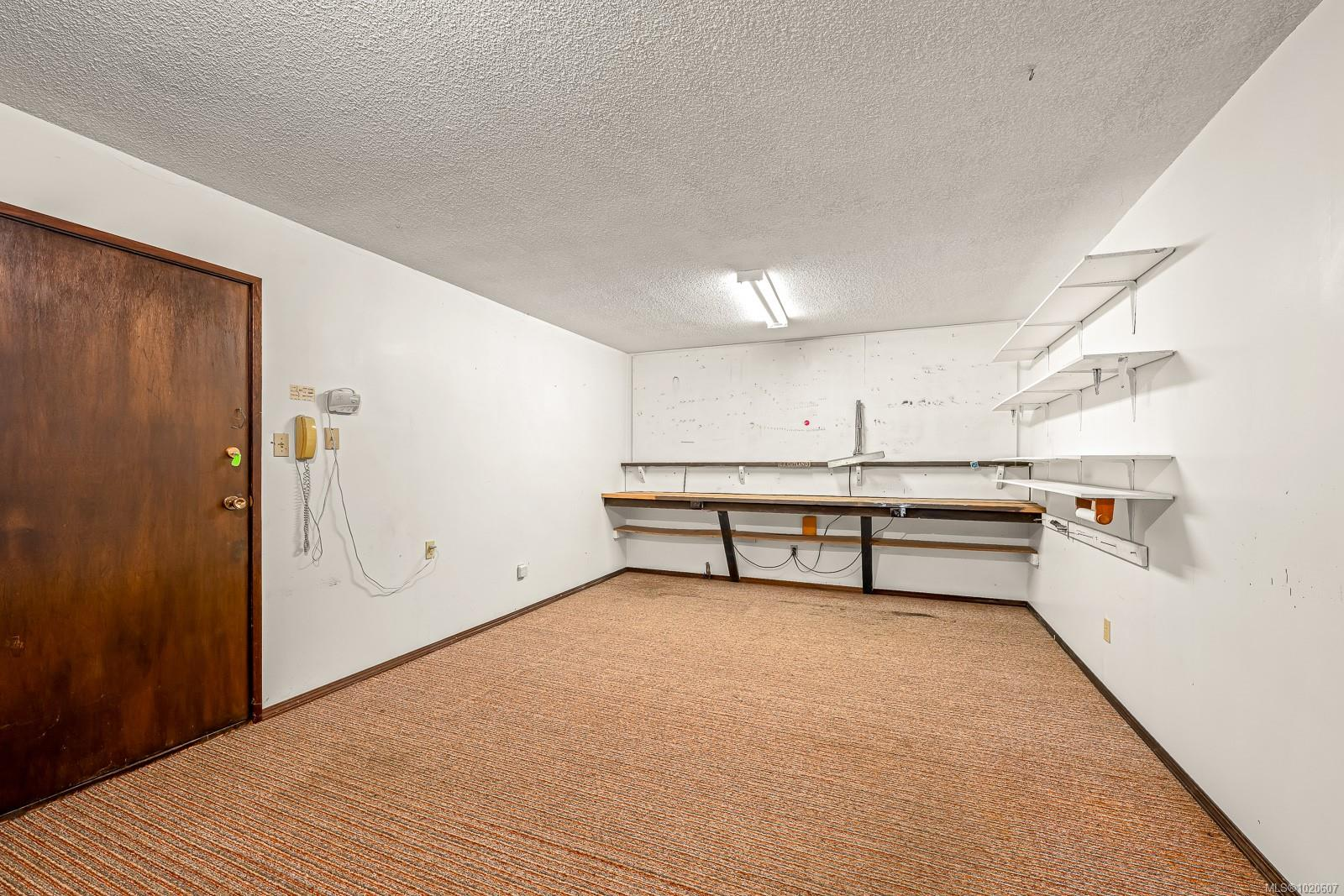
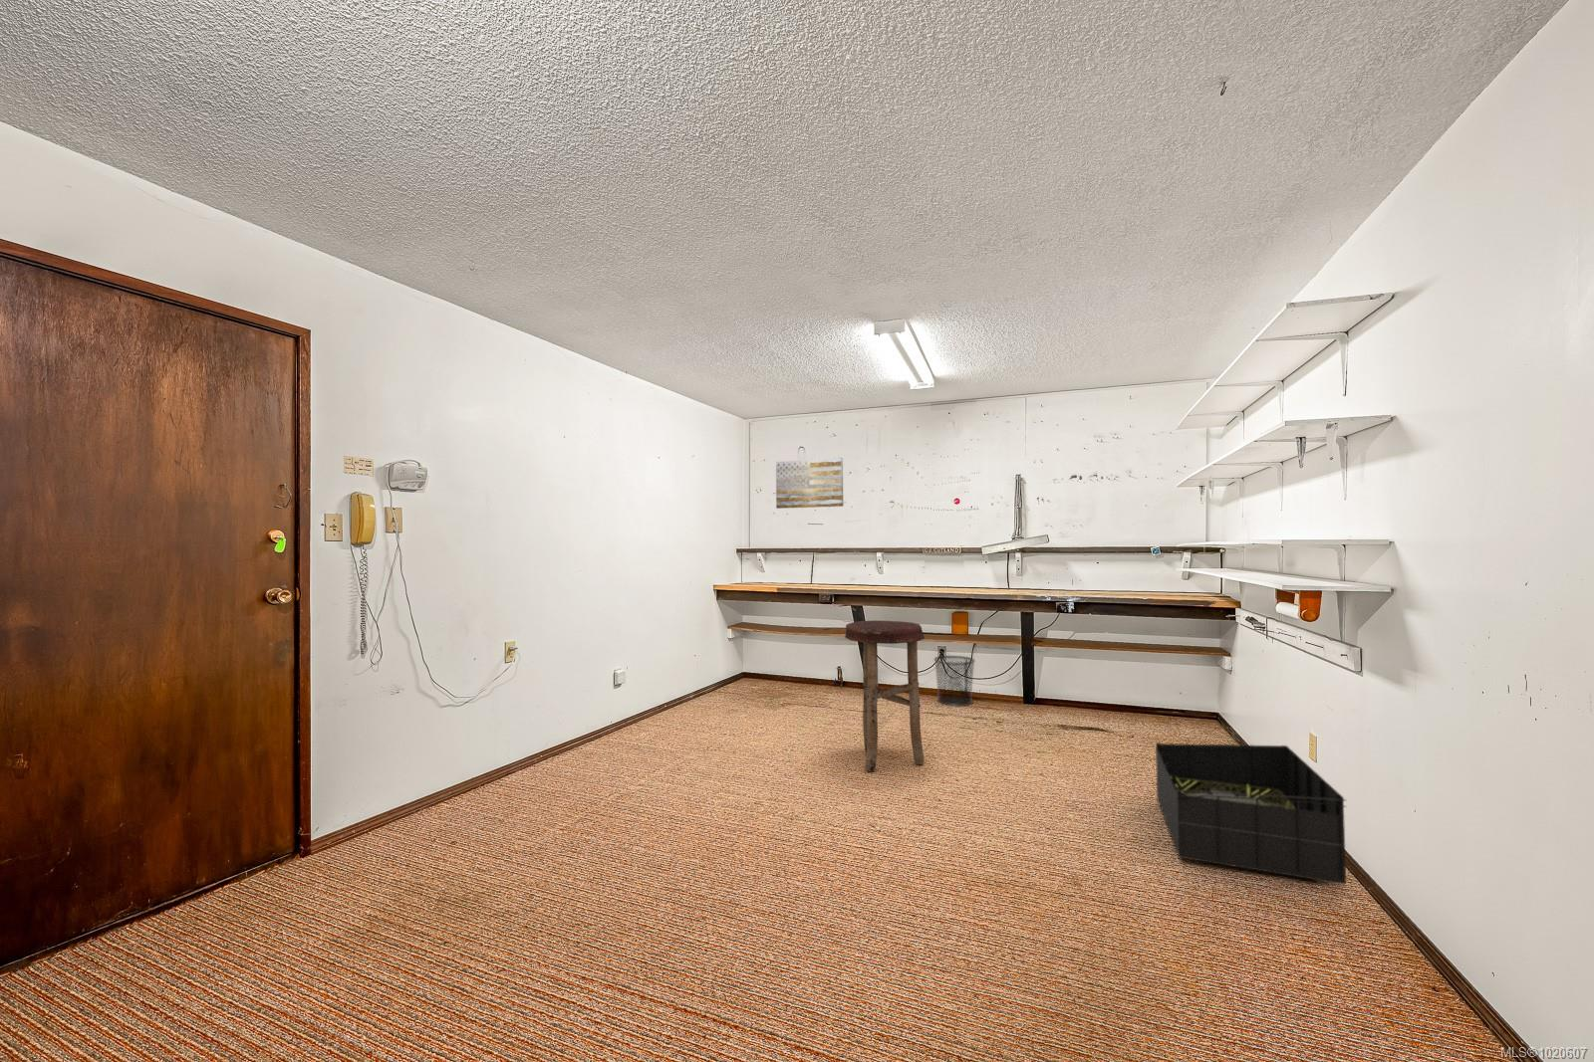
+ waste bin (955, 680)
+ wall art (809, 482)
+ stool (884, 692)
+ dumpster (1237, 800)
